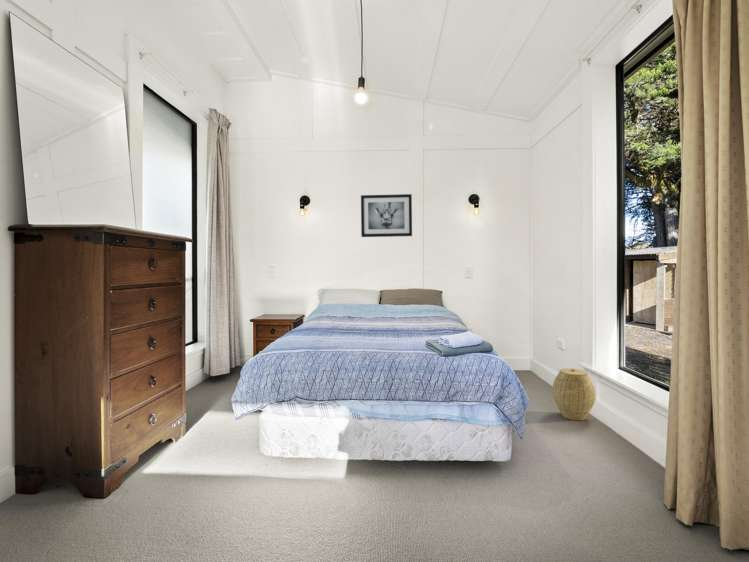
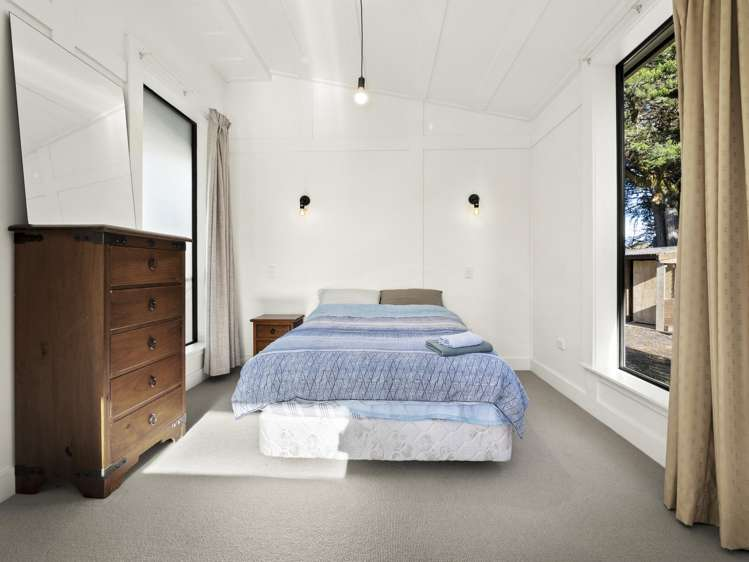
- wall art (386, 215)
- woven basket (573, 392)
